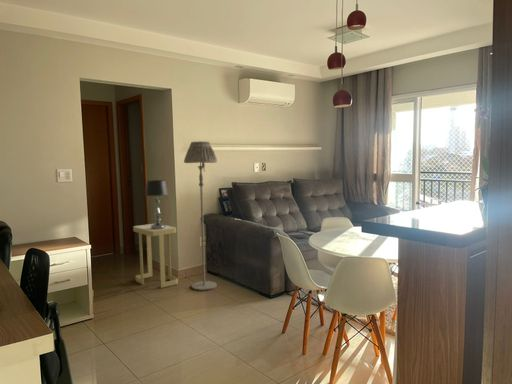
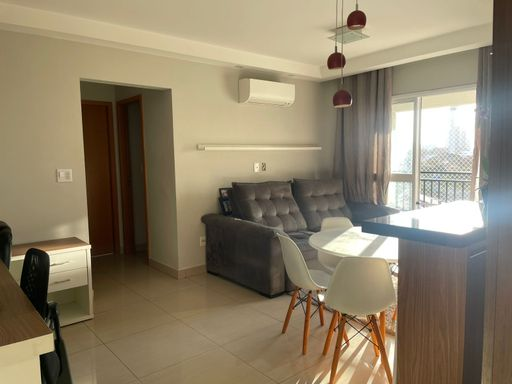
- side table (151, 254)
- table lamp (157, 204)
- floor lamp (202, 215)
